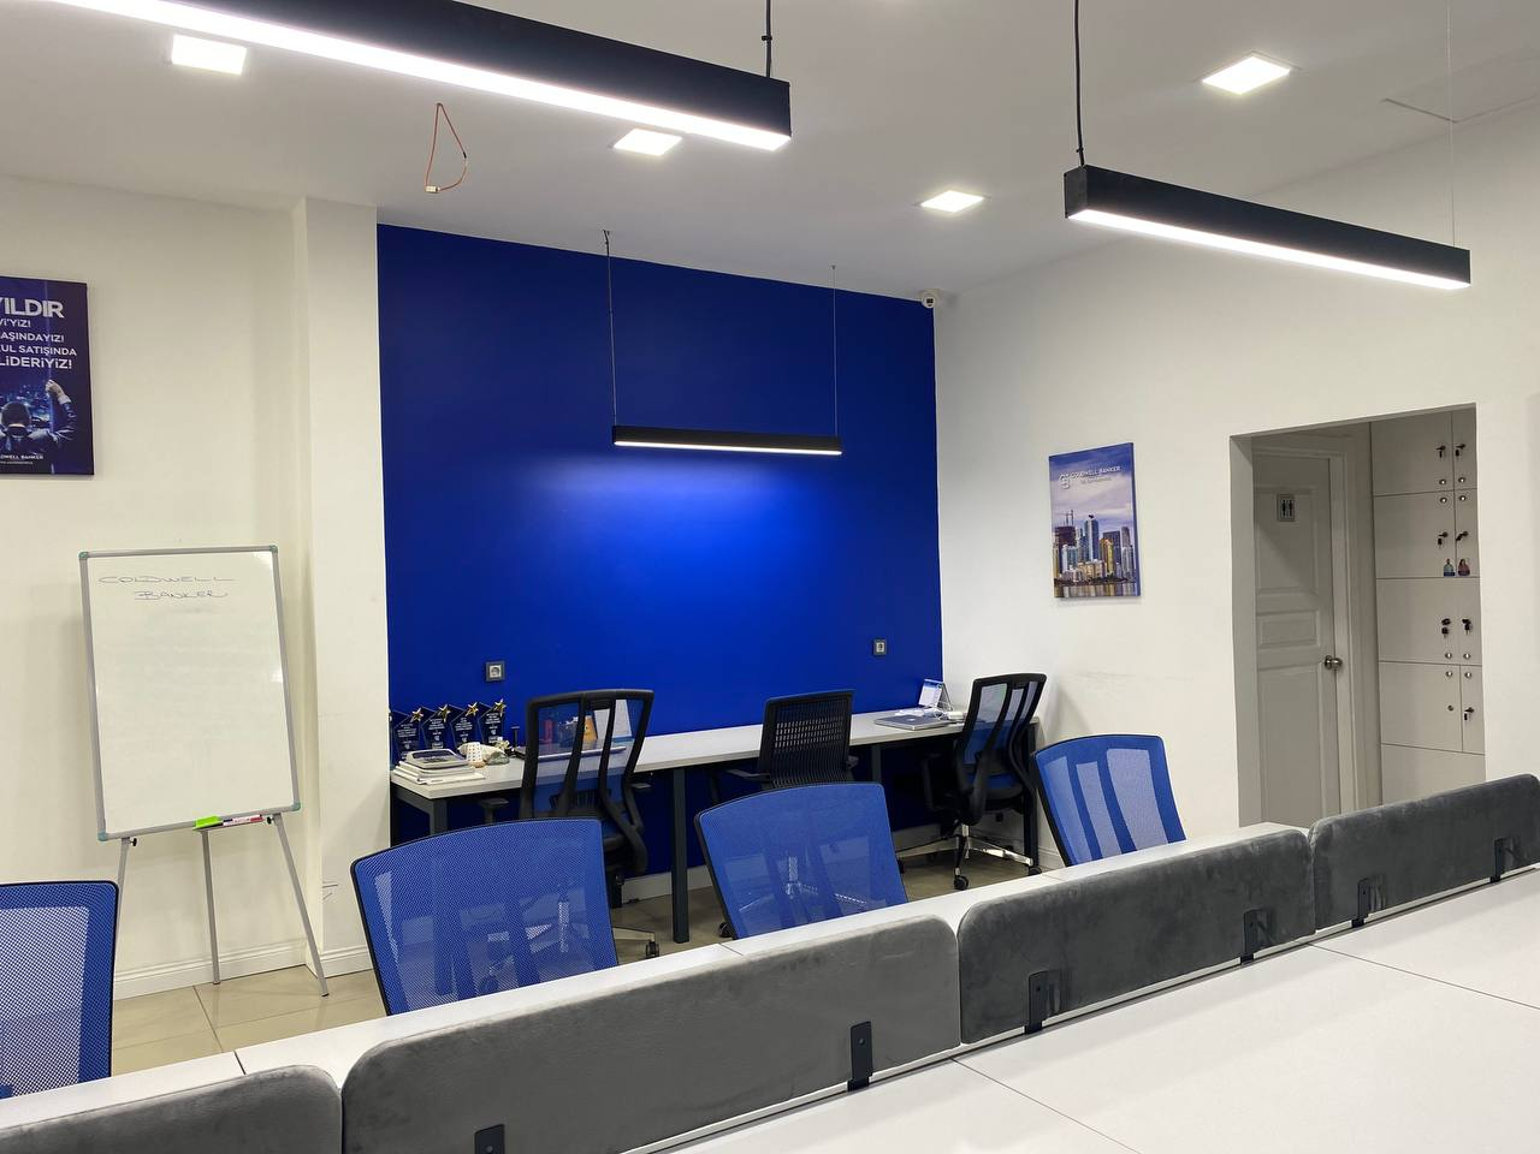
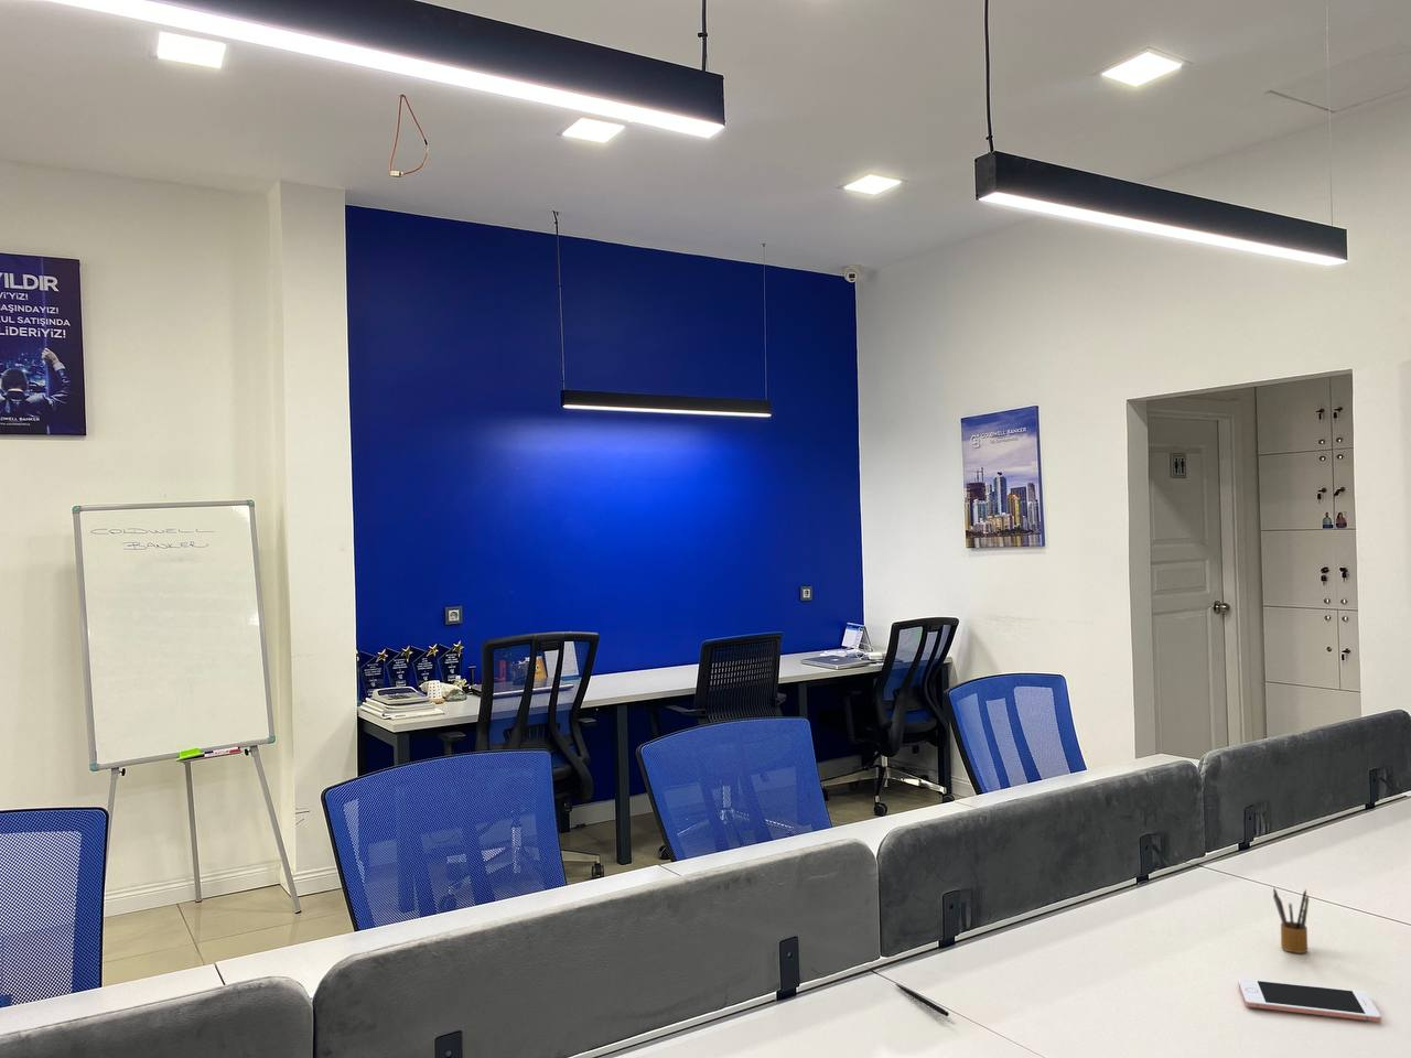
+ pen (920, 997)
+ pencil box (1292, 919)
+ cell phone (1307, 998)
